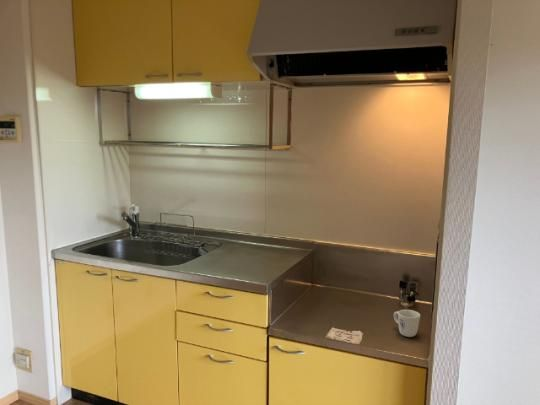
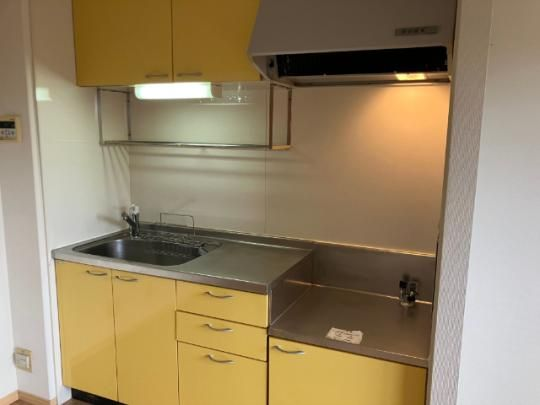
- mug (405, 322)
